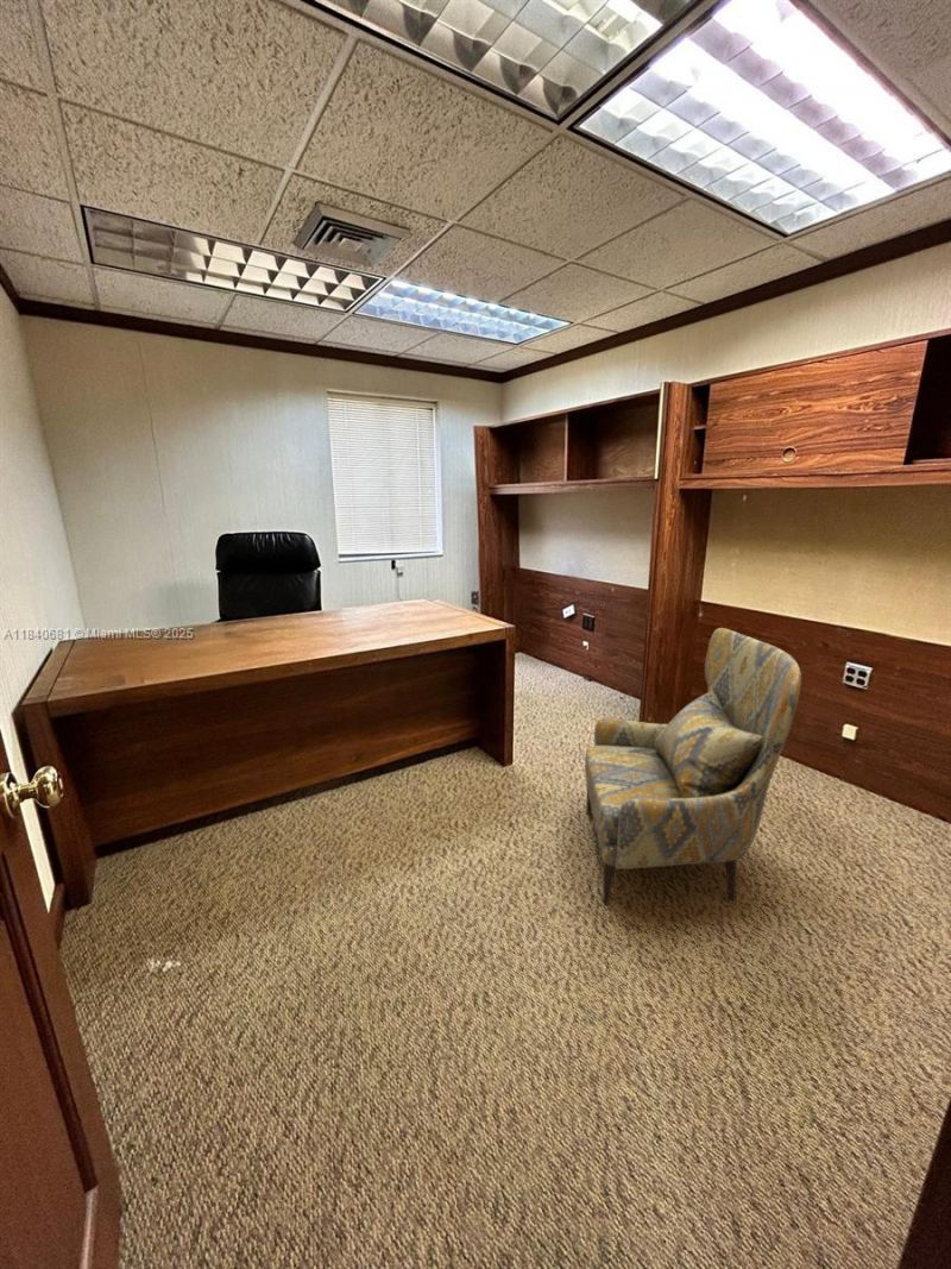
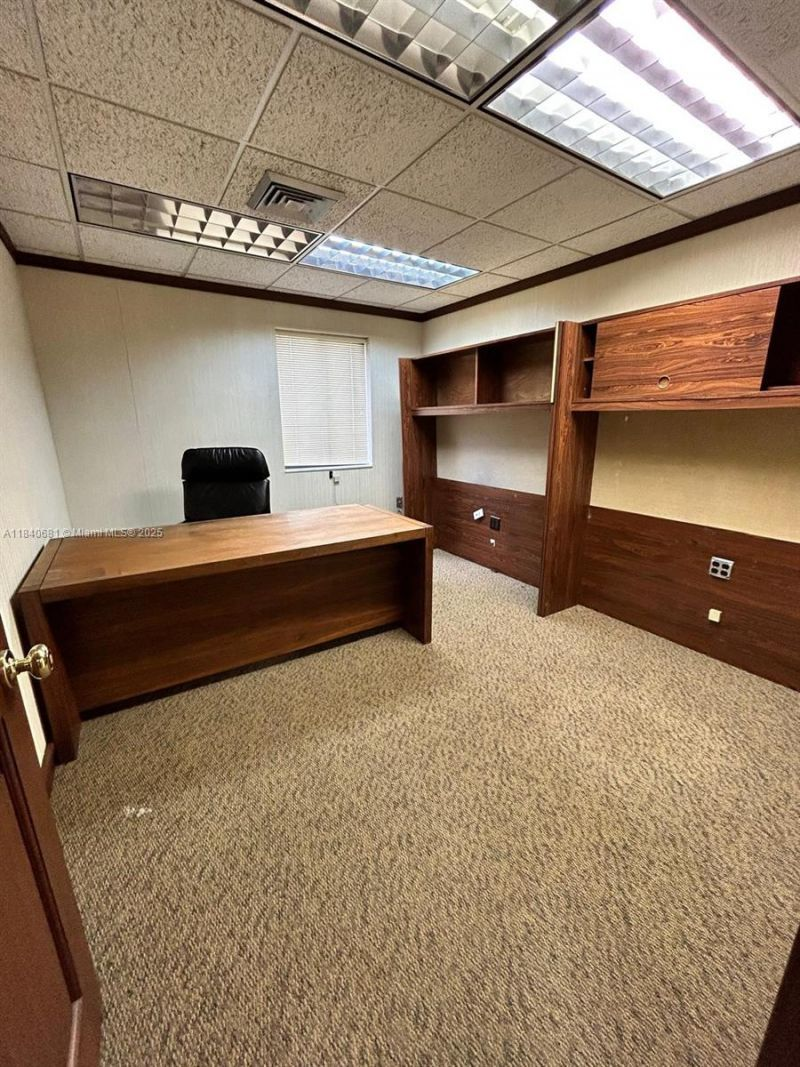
- armchair (680, 756)
